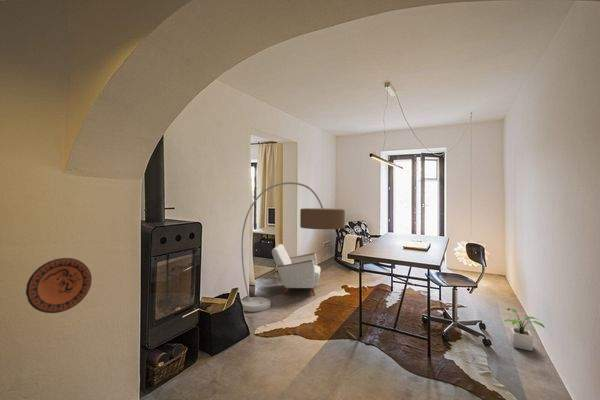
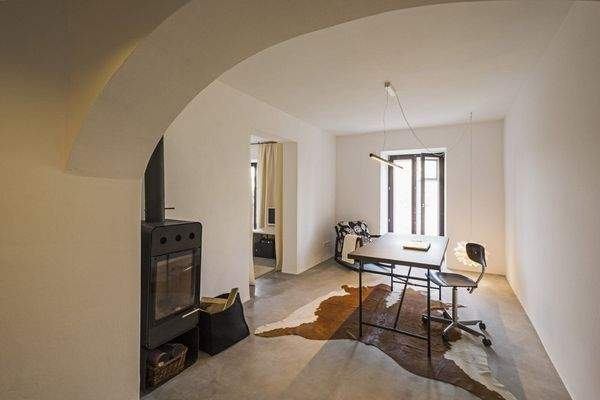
- floor lamp (301, 227)
- decorative plate (60, 284)
- potted plant (521, 329)
- armchair (296, 268)
